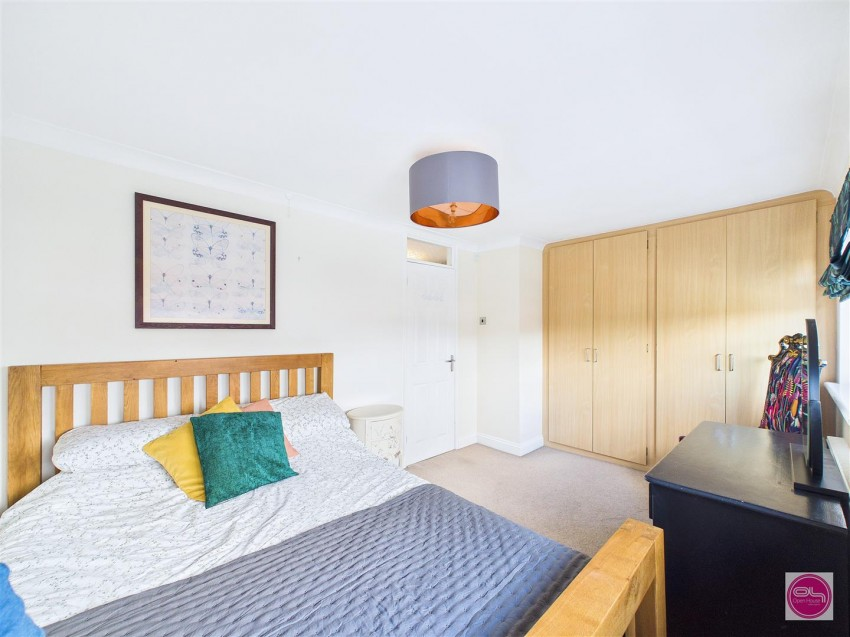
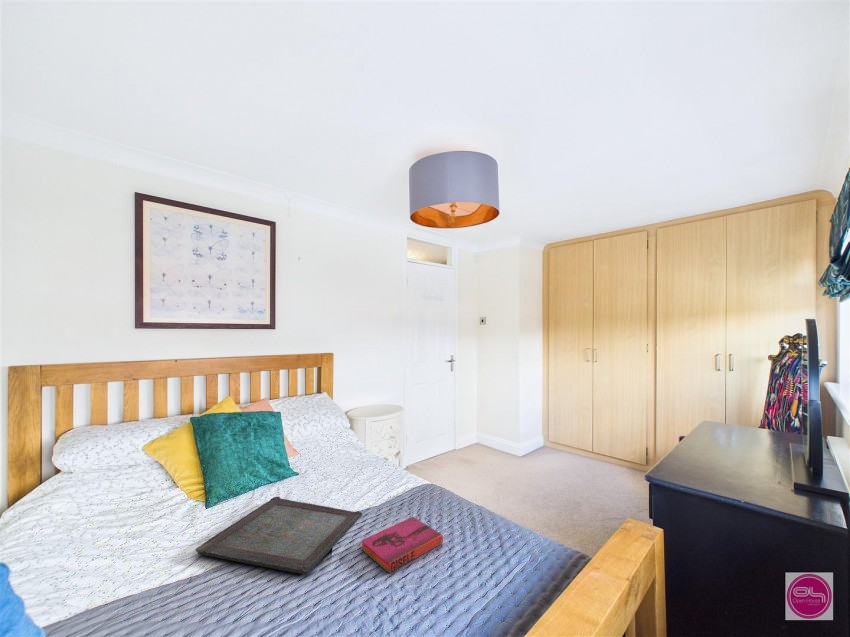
+ hardback book (402, 542)
+ serving tray (286, 530)
